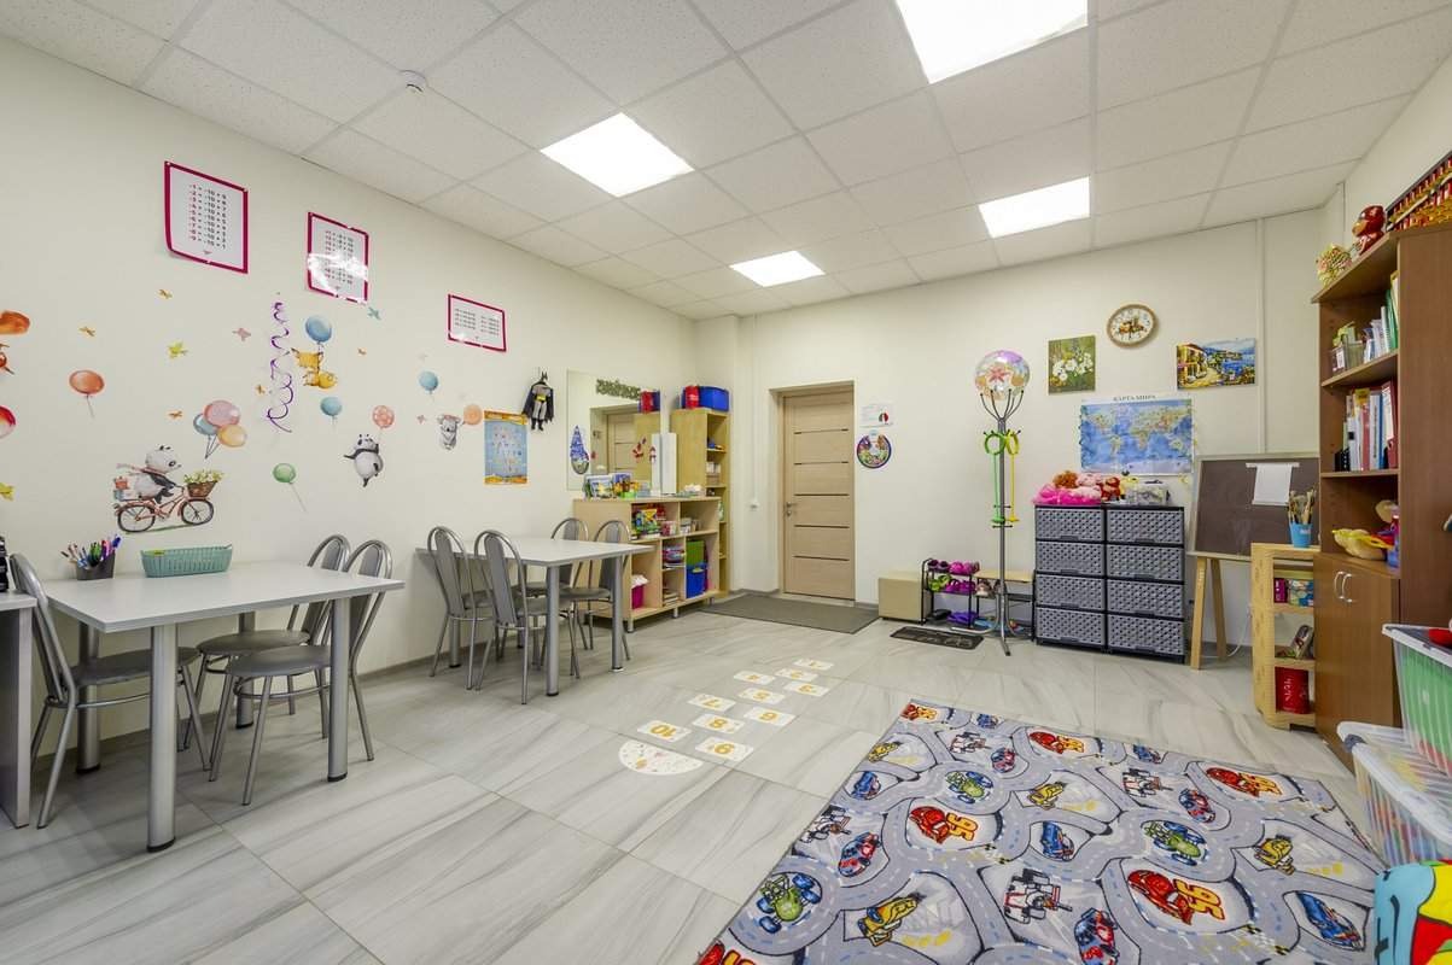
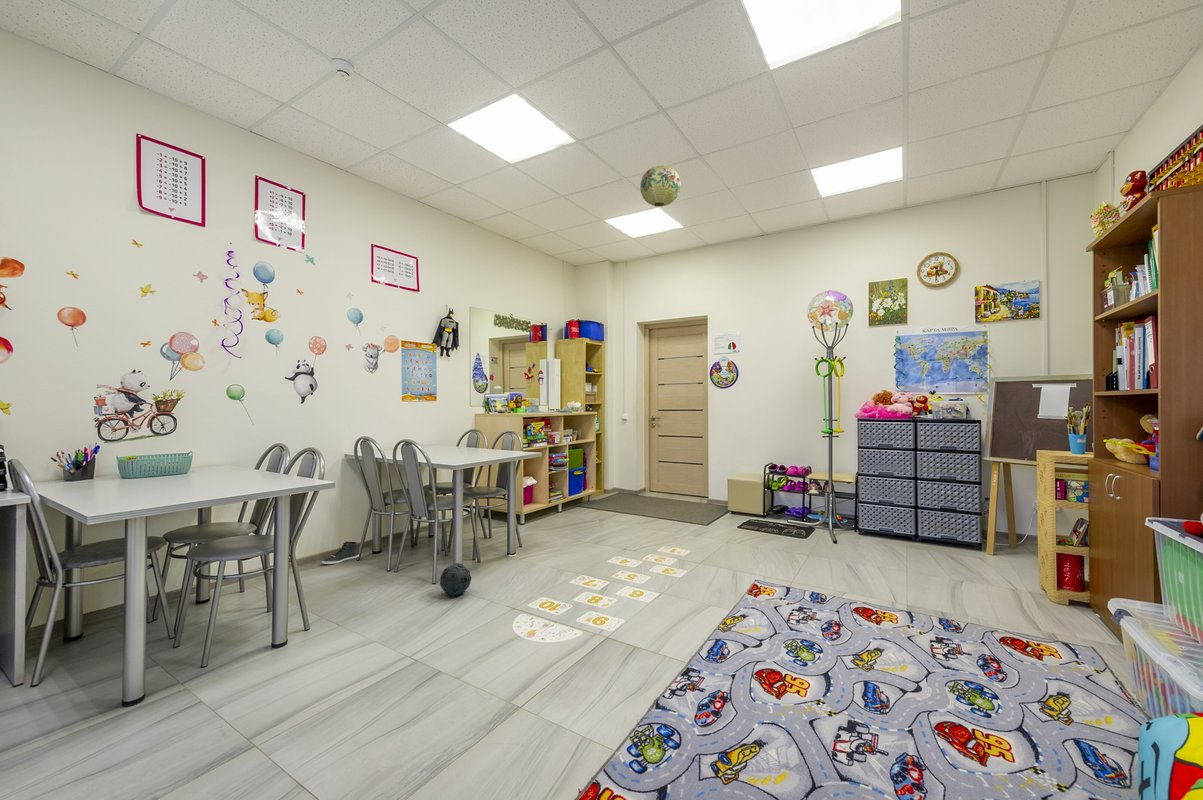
+ paper lantern (660, 186)
+ sneaker (340, 551)
+ ball (455, 579)
